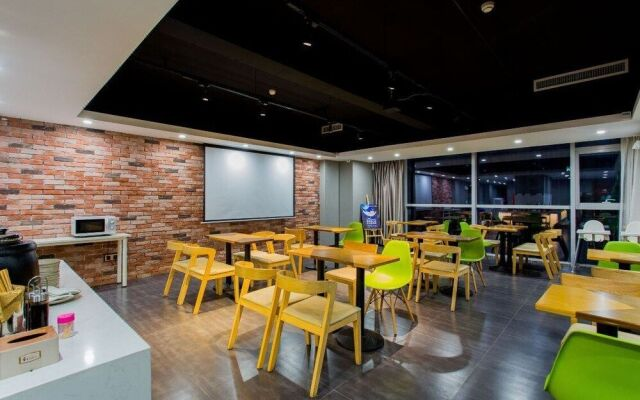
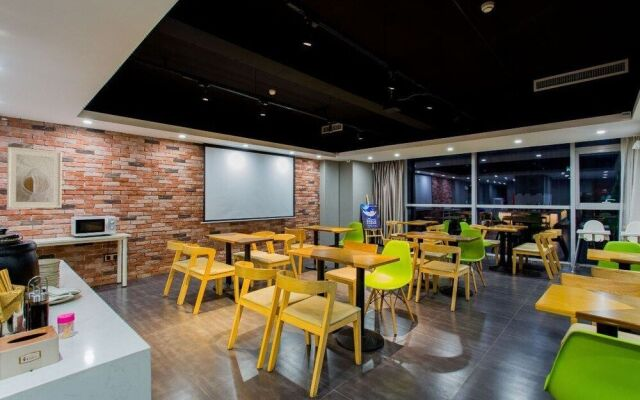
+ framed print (35, 178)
